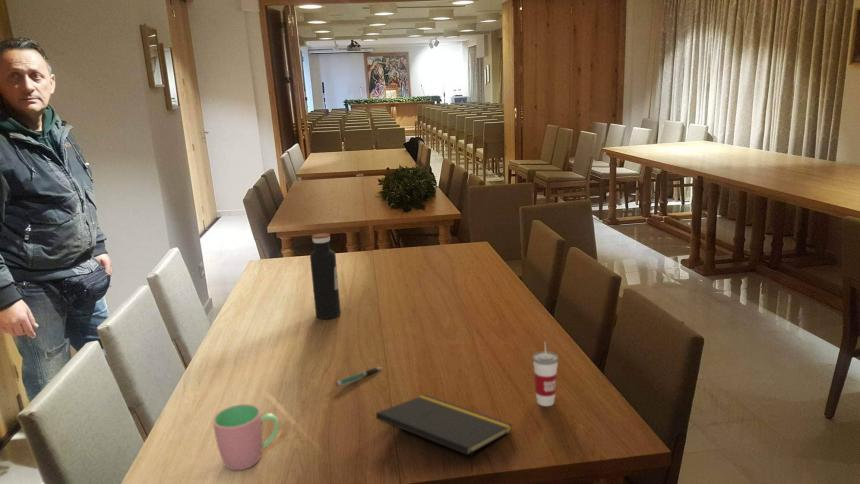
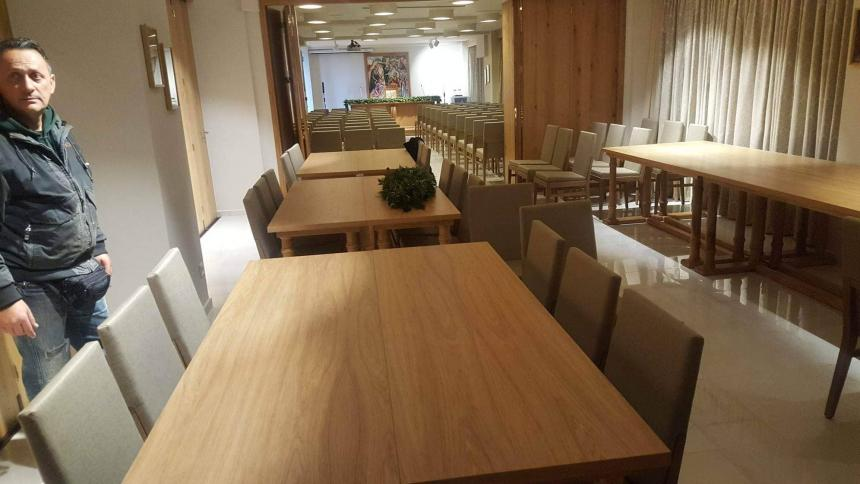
- cup (248, 436)
- notepad (443, 421)
- pen (359, 375)
- cup (545, 371)
- water bottle (324, 275)
